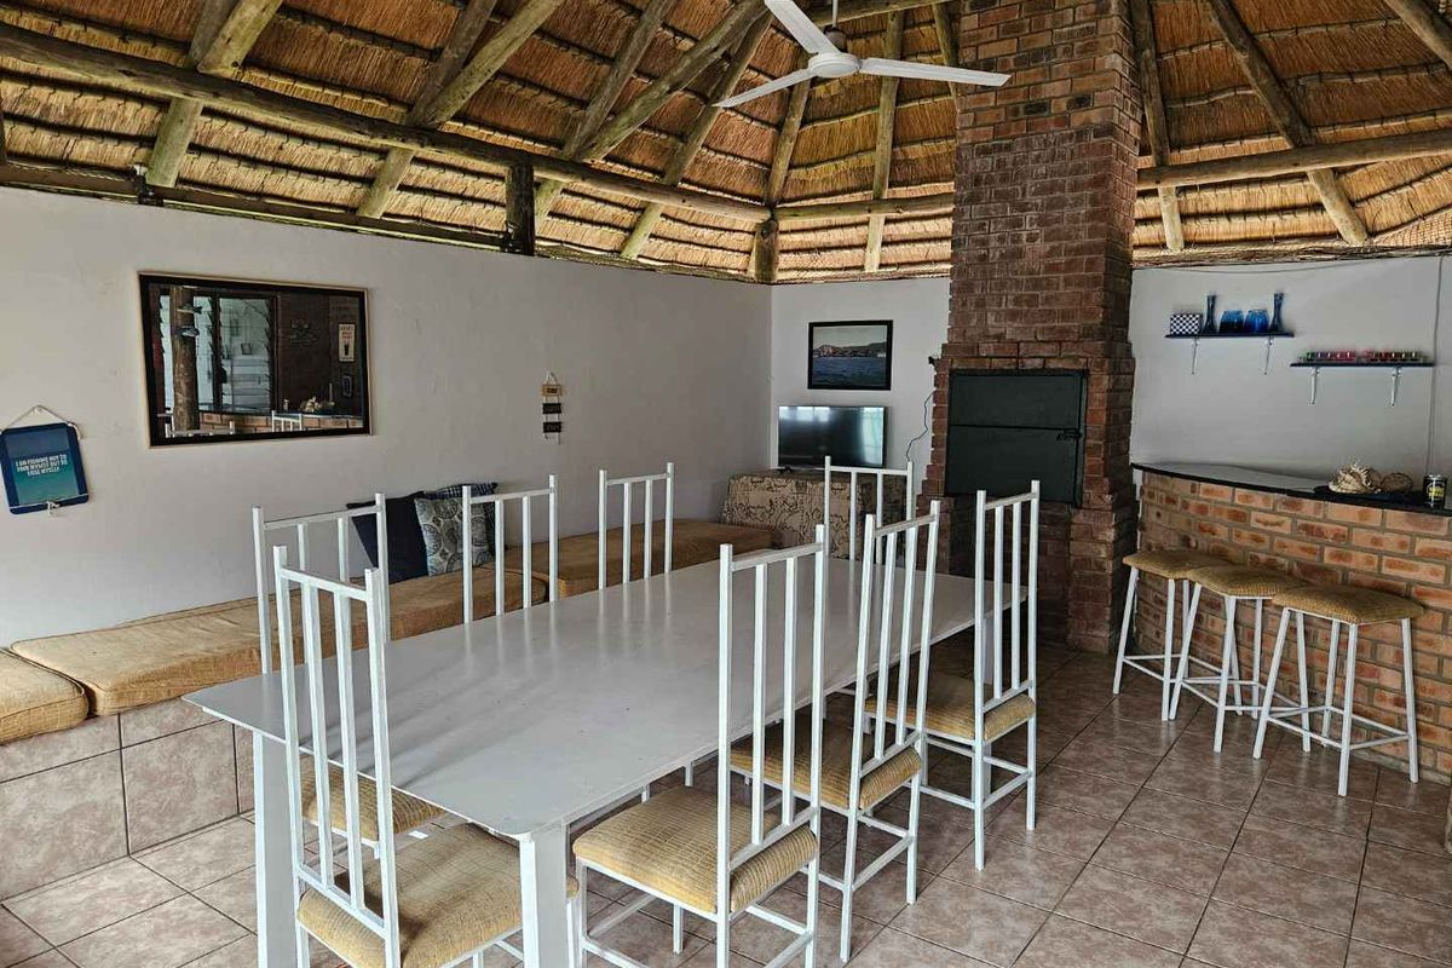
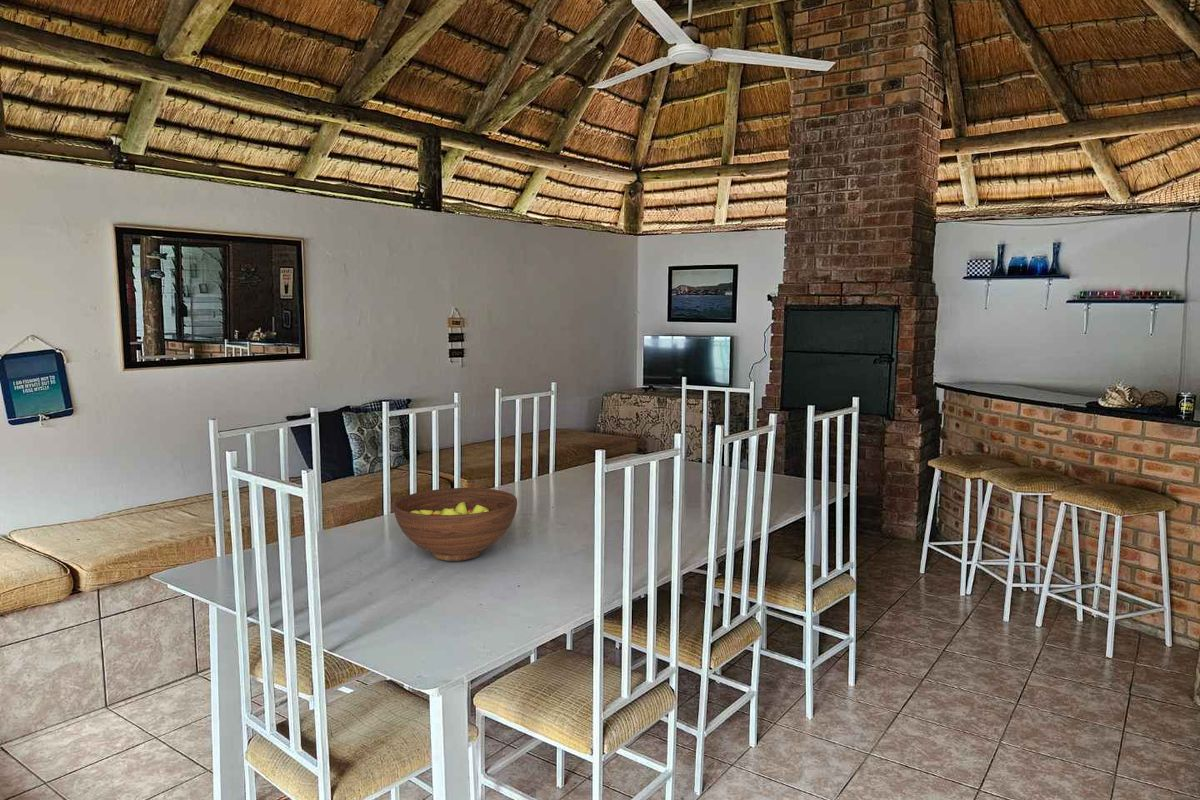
+ fruit bowl (456, 528)
